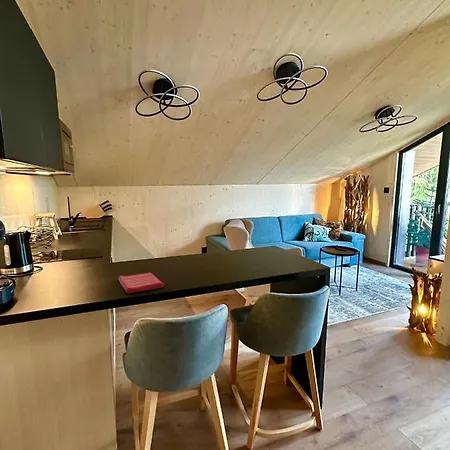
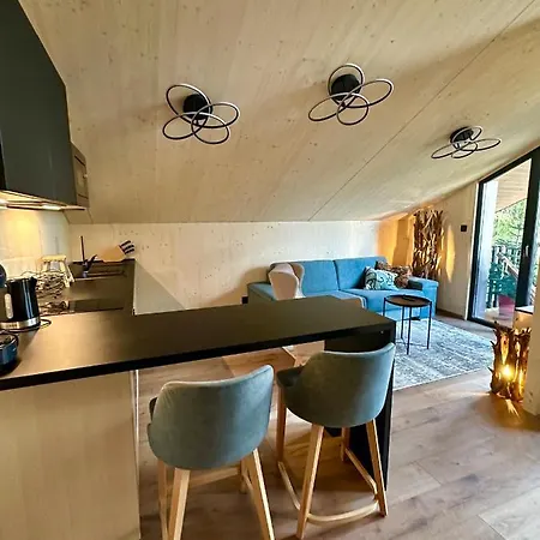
- dish towel (140, 281)
